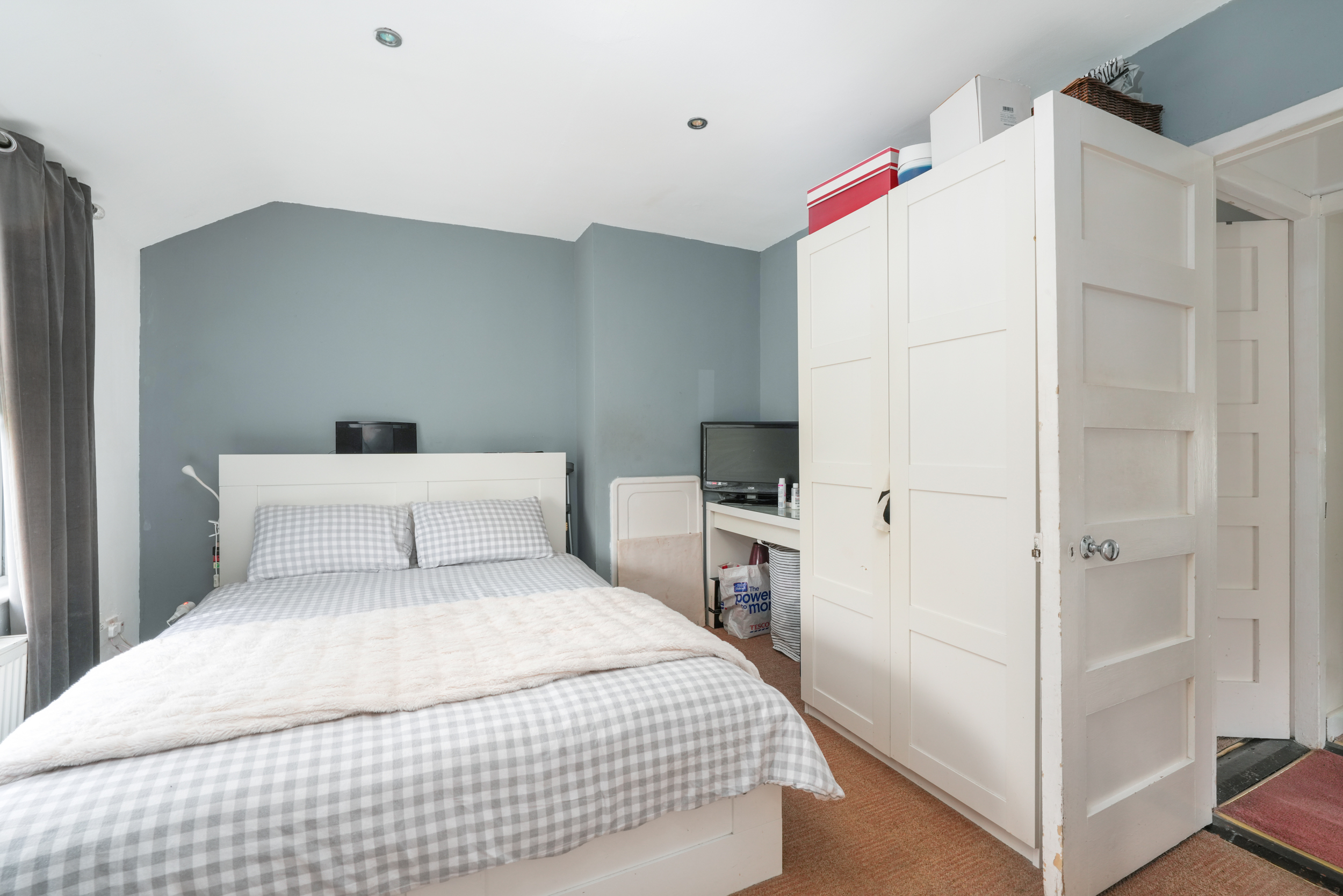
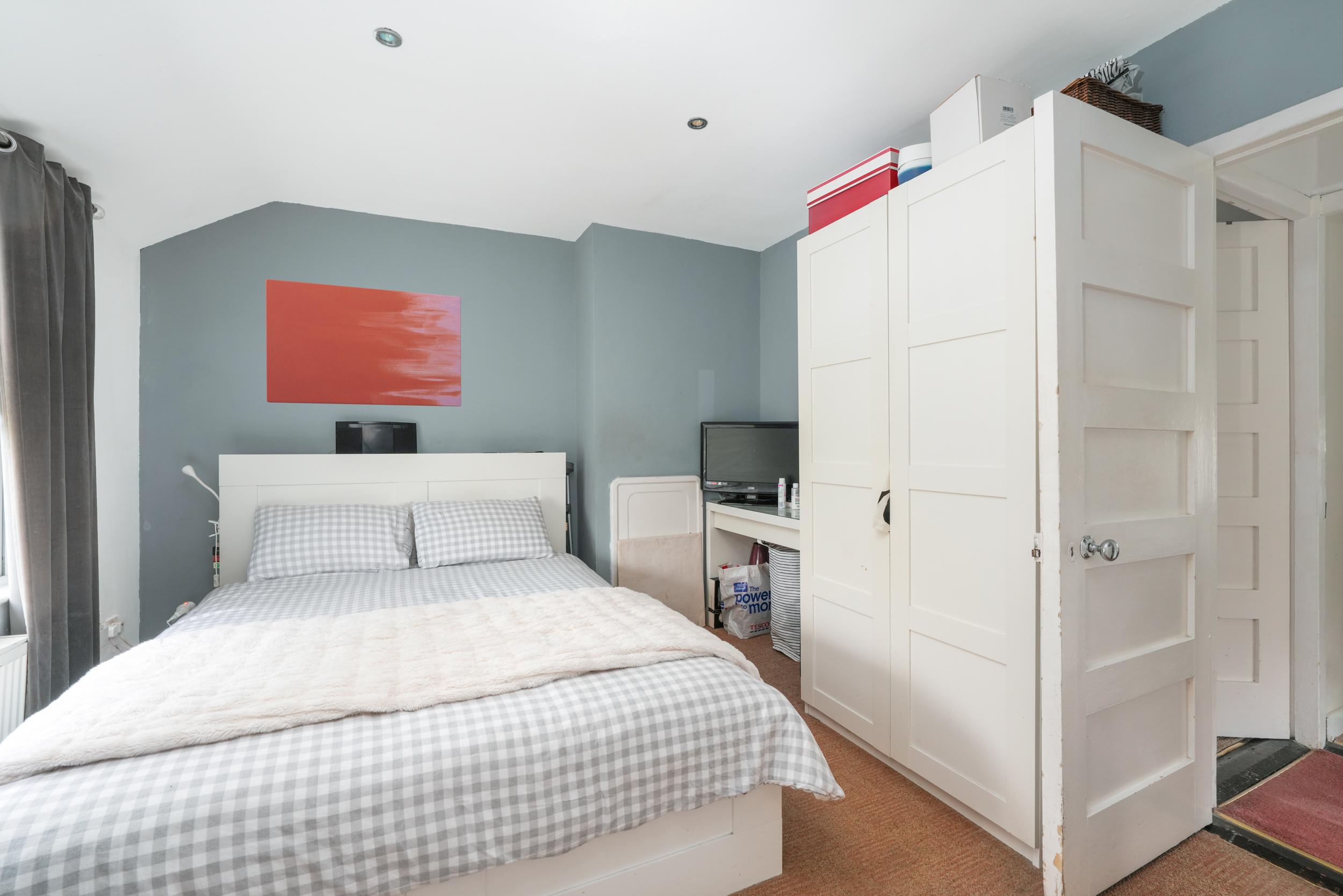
+ wall art (369, 346)
